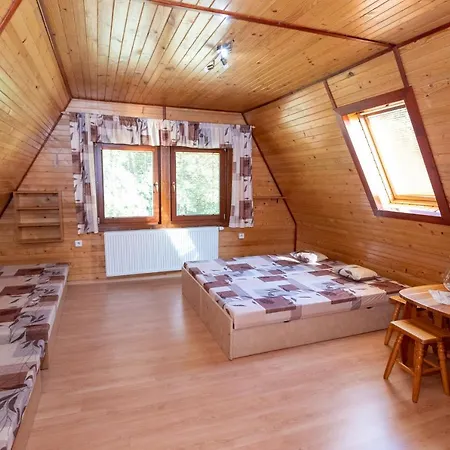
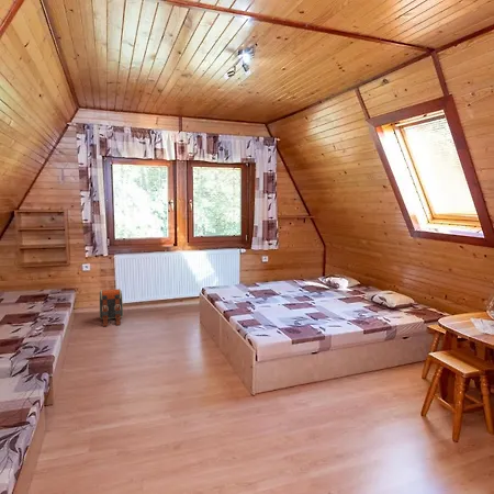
+ backpack (111, 304)
